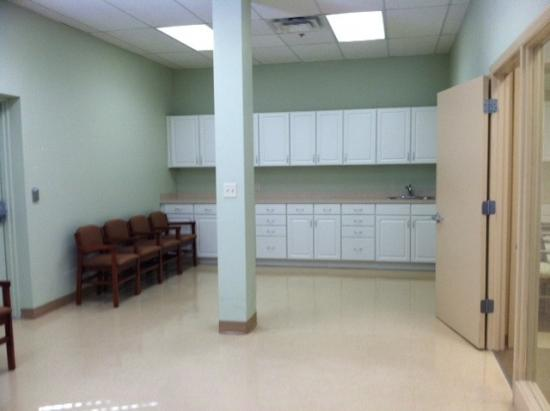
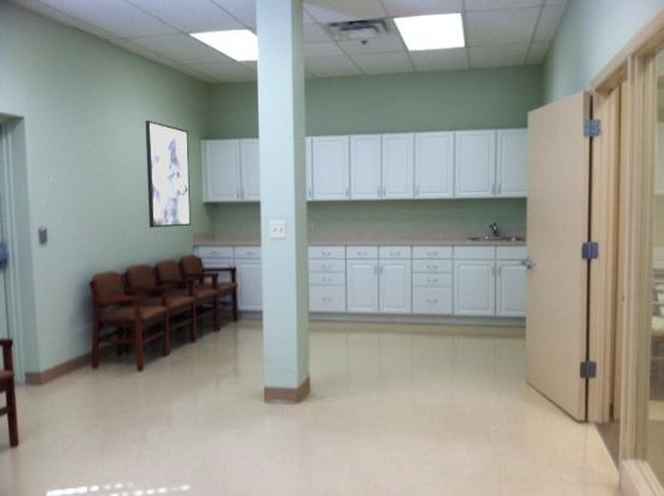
+ wall art (169, 176)
